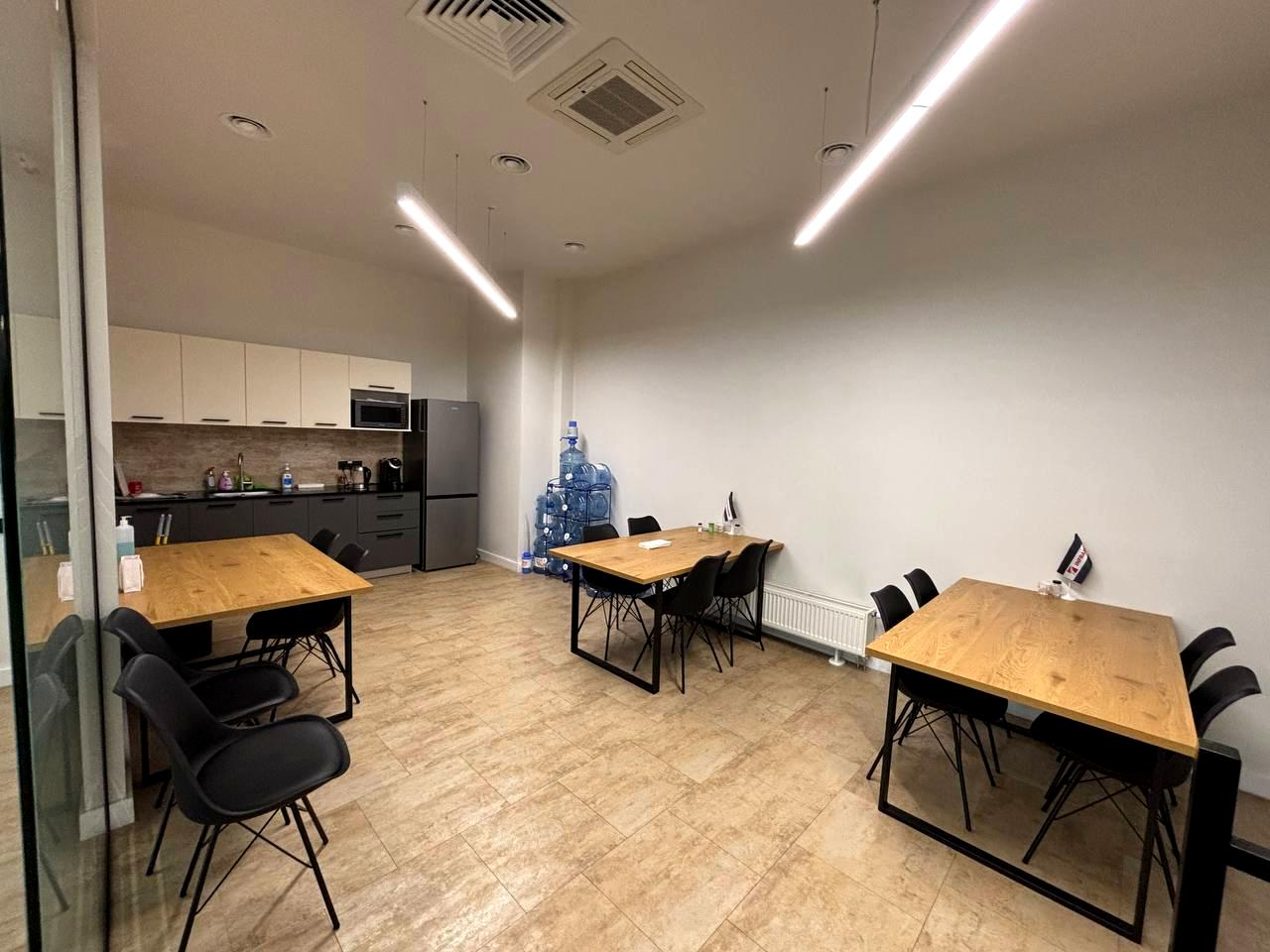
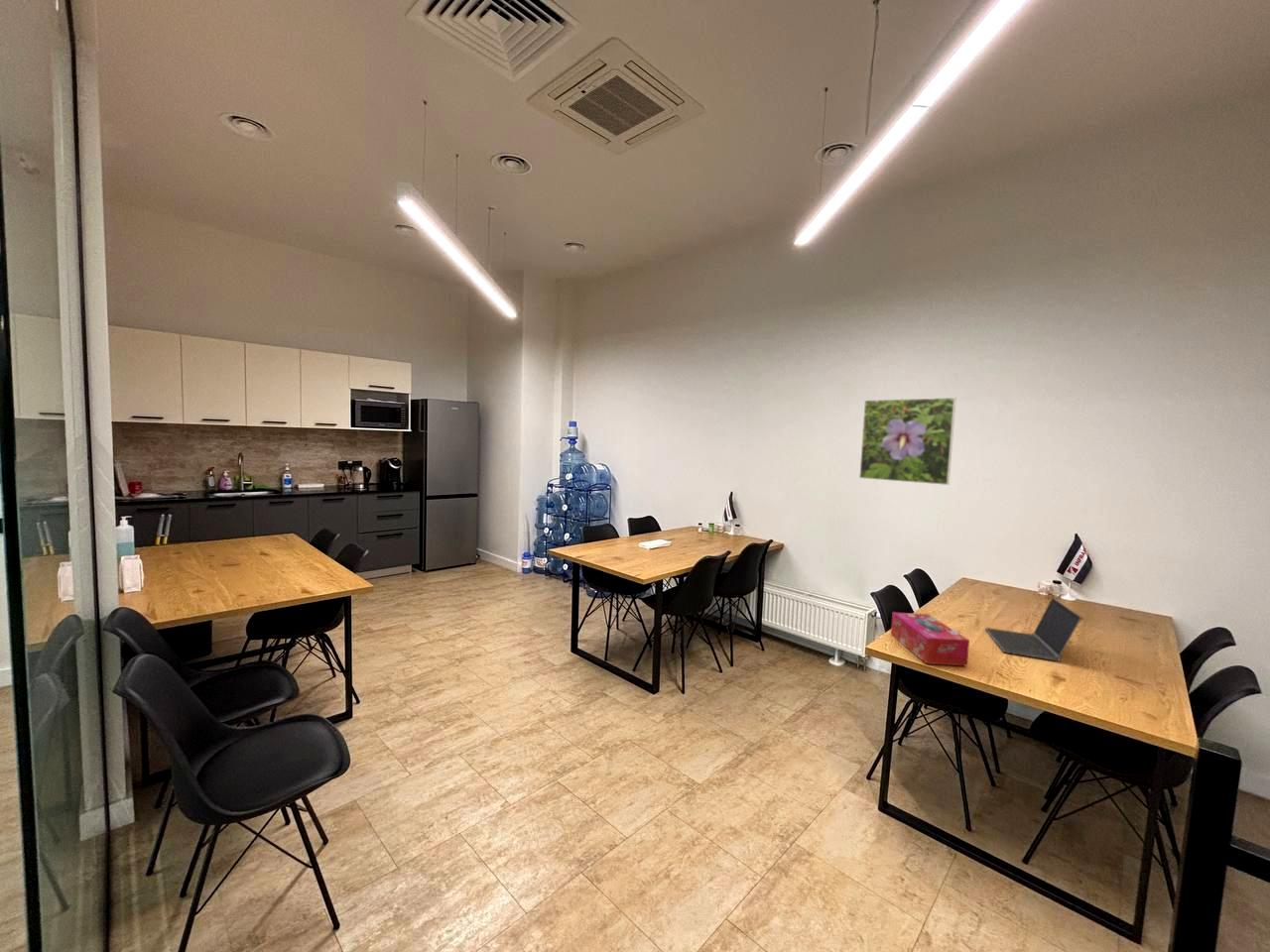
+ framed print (904, 440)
+ tissue box (927, 637)
+ laptop computer (1036, 628)
